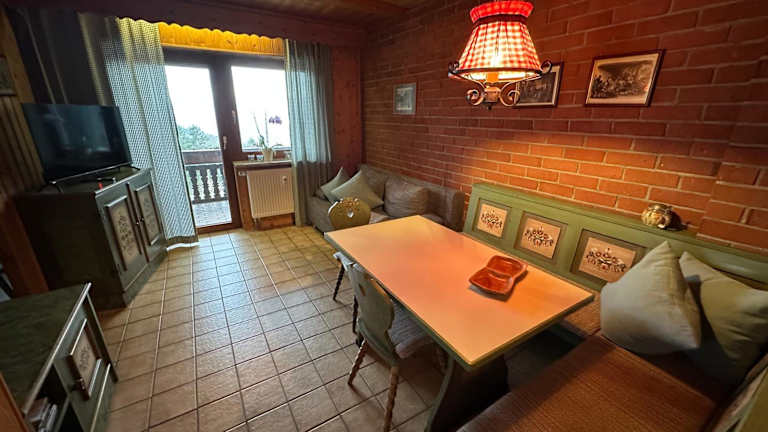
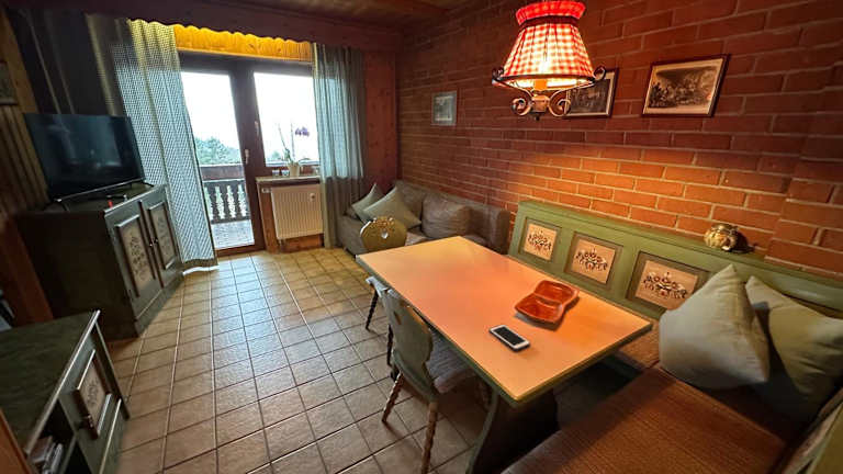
+ cell phone (508, 336)
